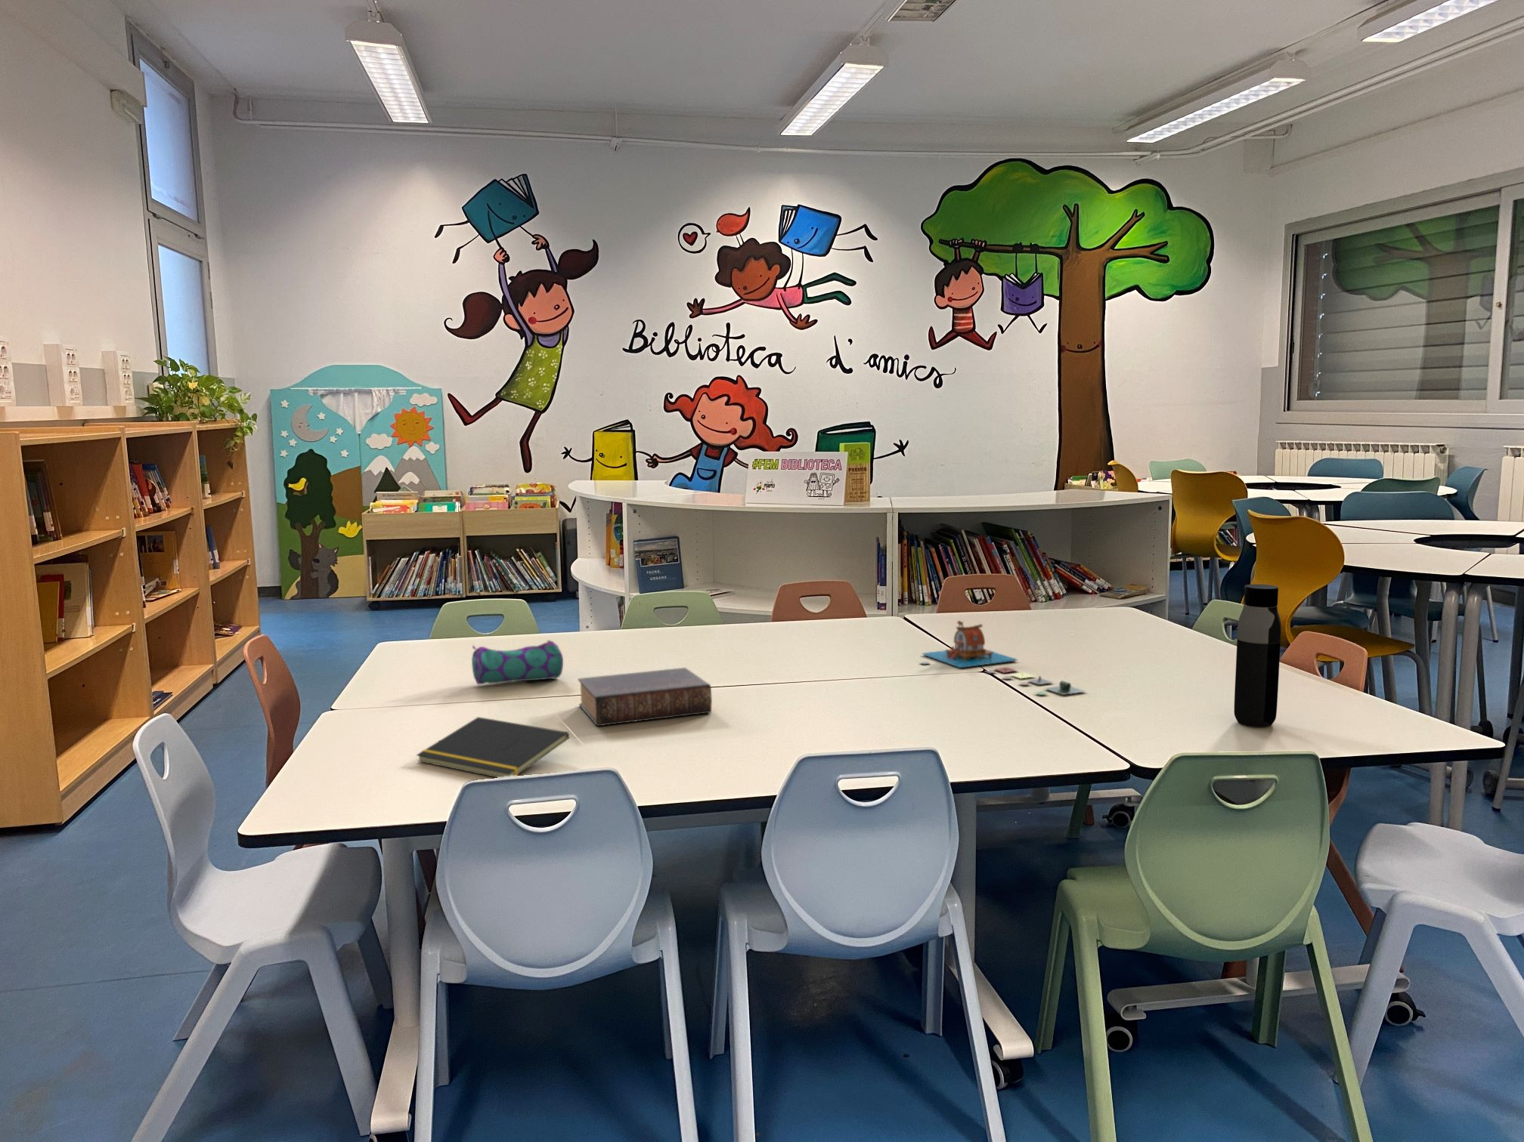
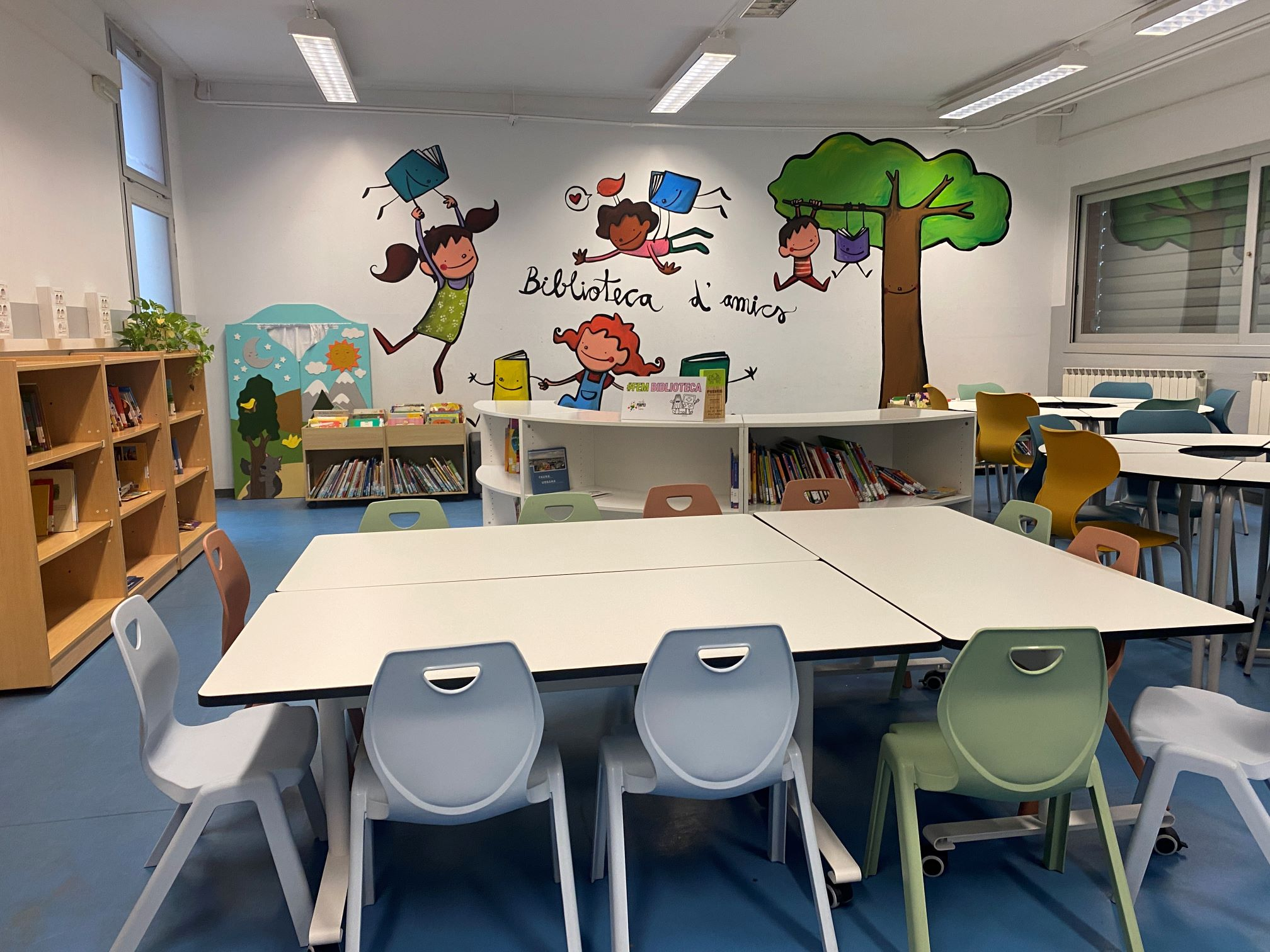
- water bottle (1258, 655)
- notepad (493, 746)
- book (643, 696)
- pencil case (517, 662)
- board game (996, 653)
